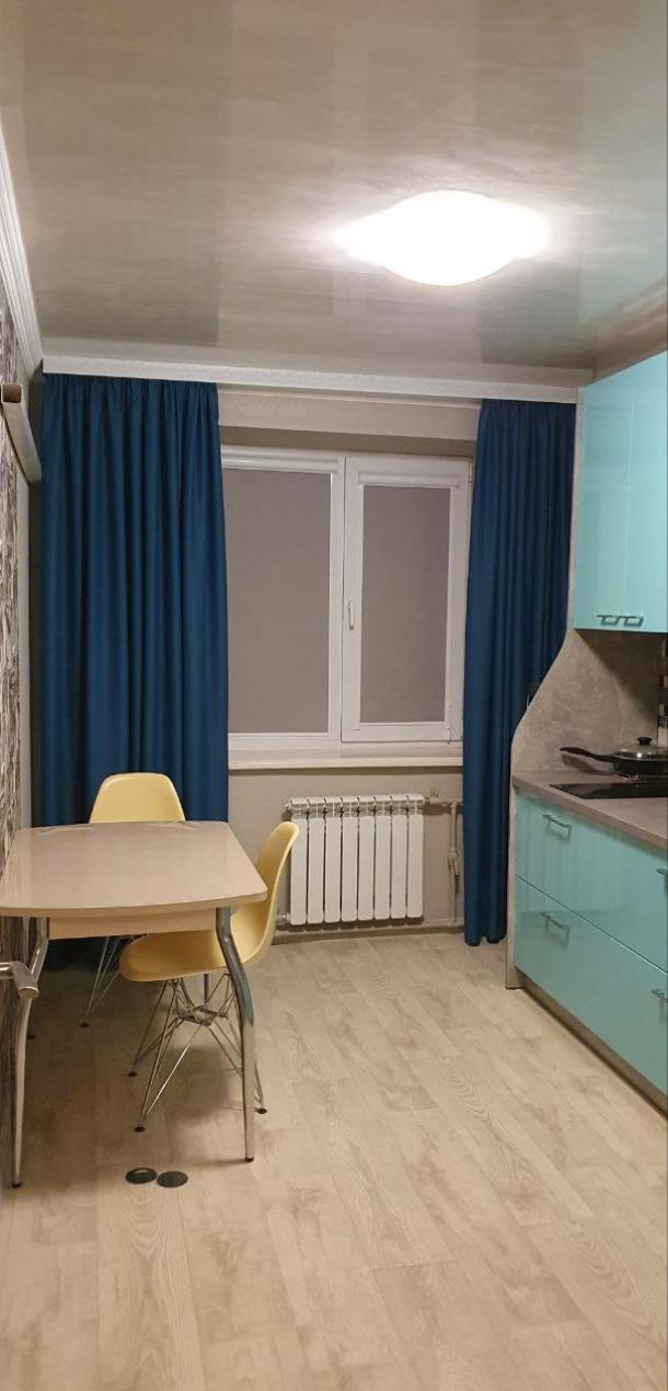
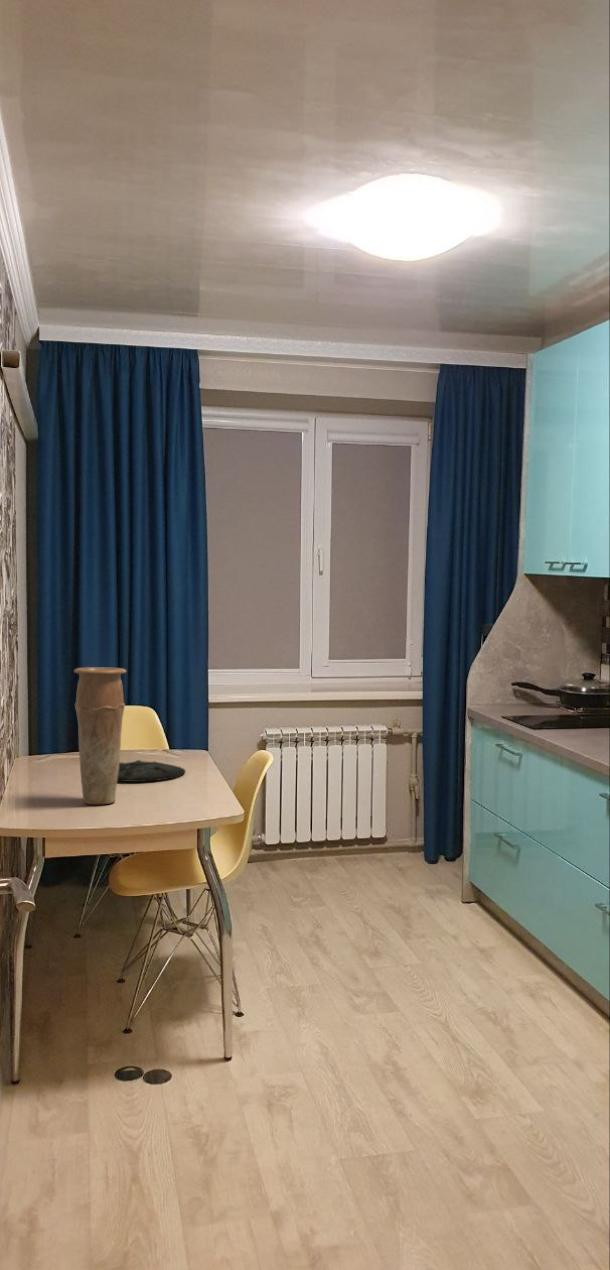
+ plate (138, 766)
+ vase (99, 735)
